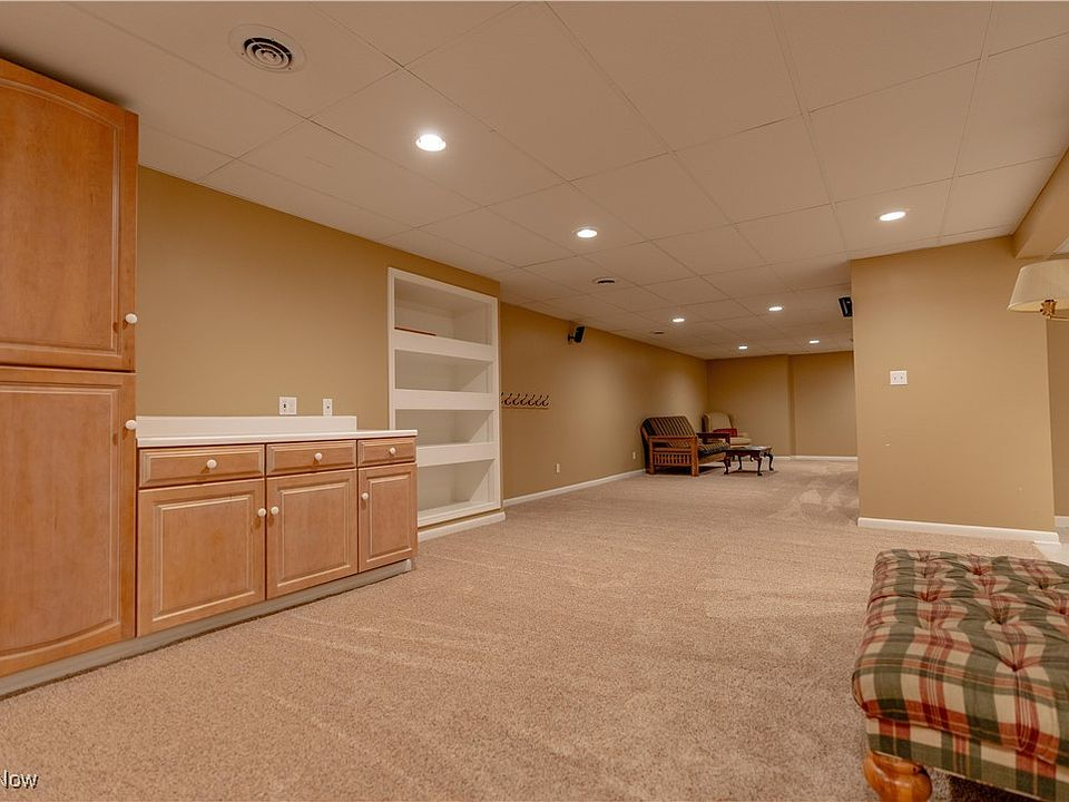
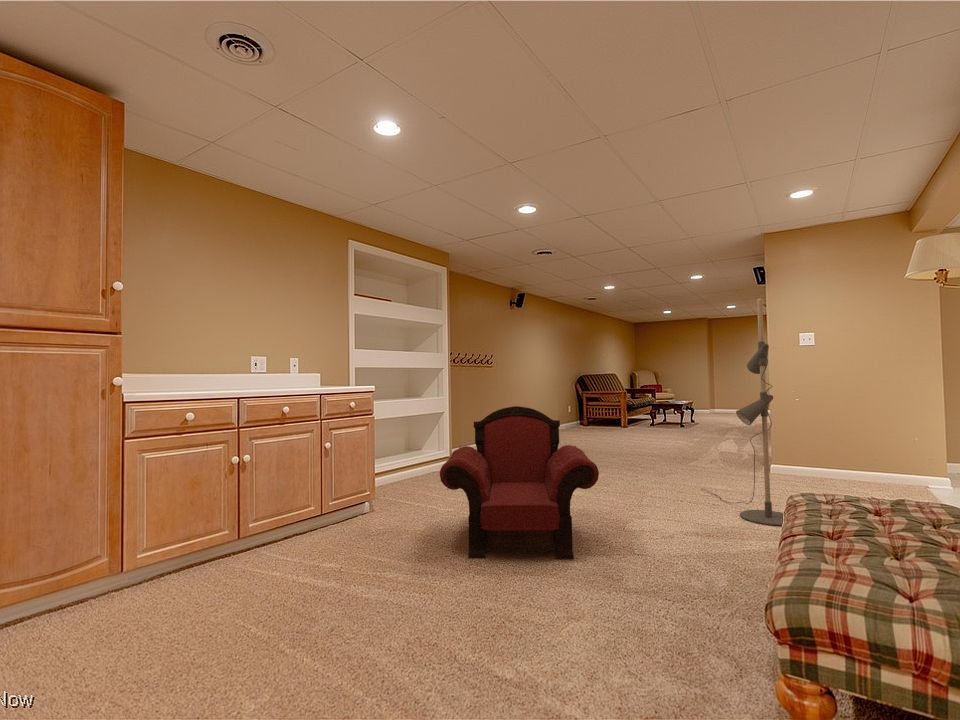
+ floor lamp (739, 409)
+ armchair (518, 473)
